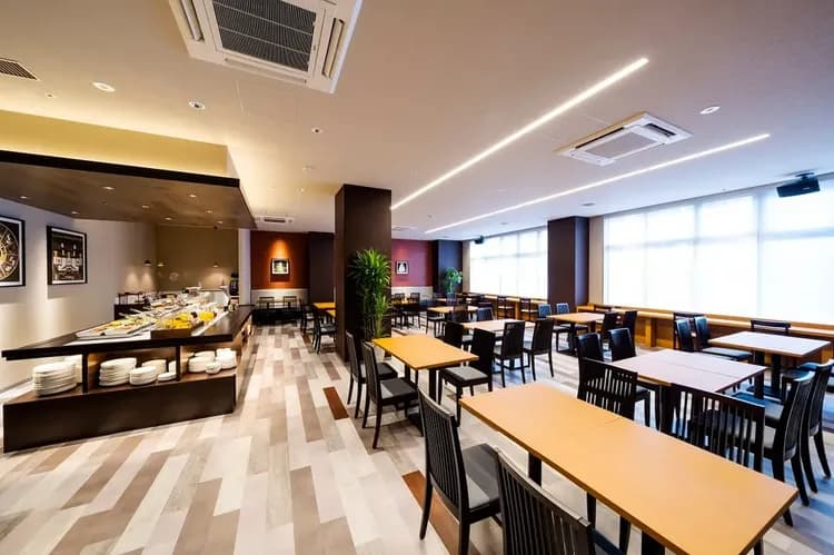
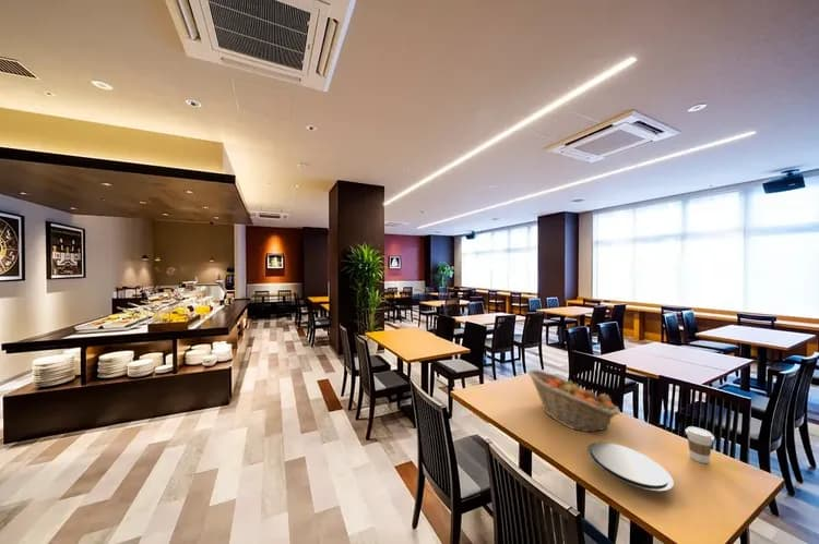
+ plate (627, 467)
+ fruit basket (569, 396)
+ coffee cup (699, 445)
